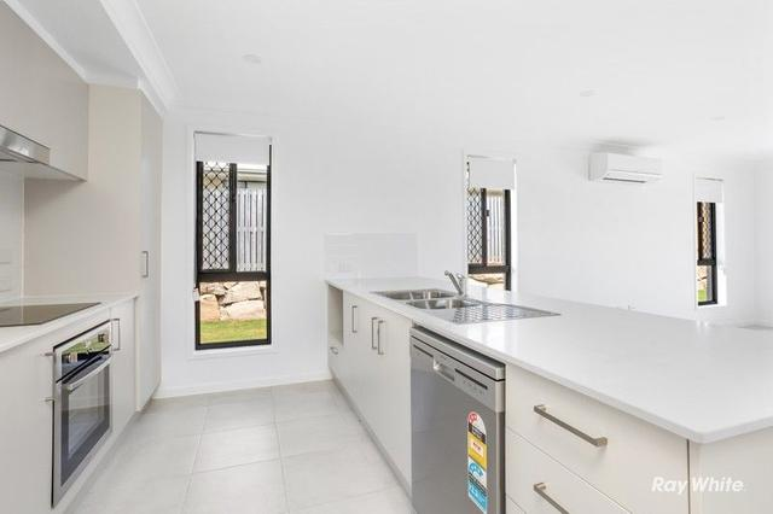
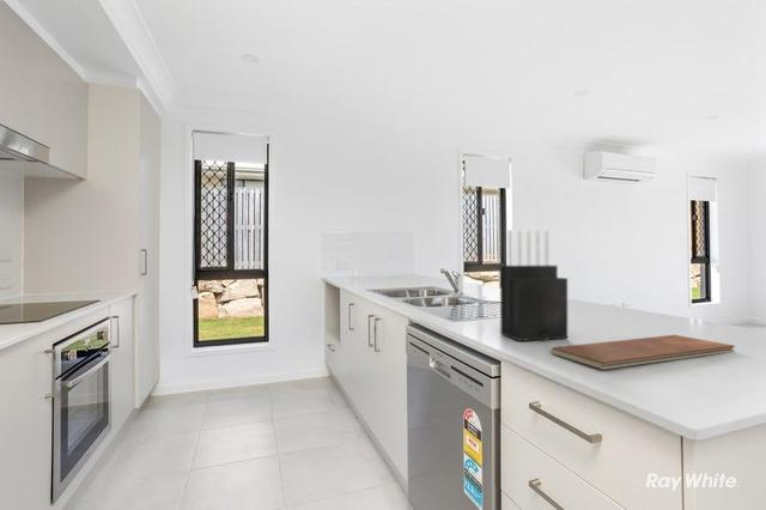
+ chopping board (643, 348)
+ knife block (535, 283)
